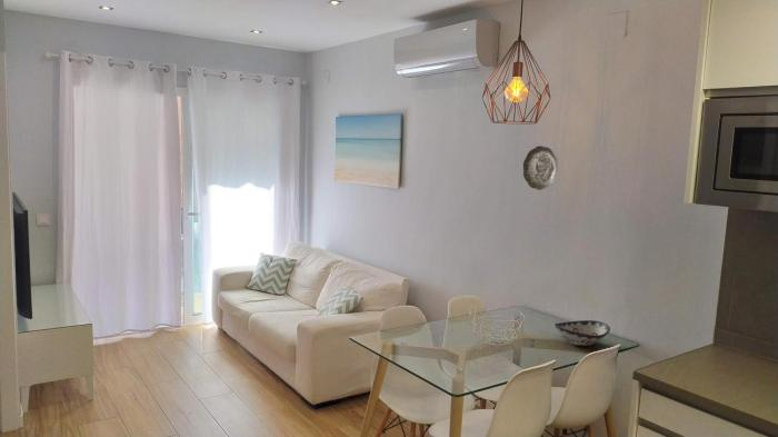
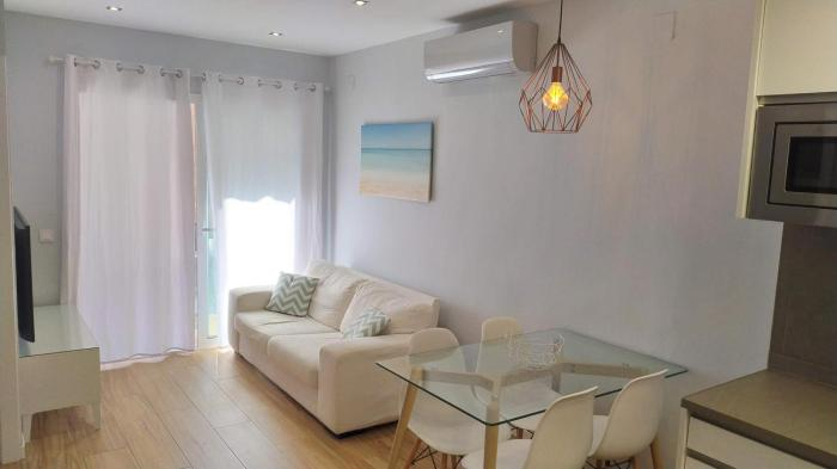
- decorative bowl (581, 334)
- decorative plate (540, 168)
